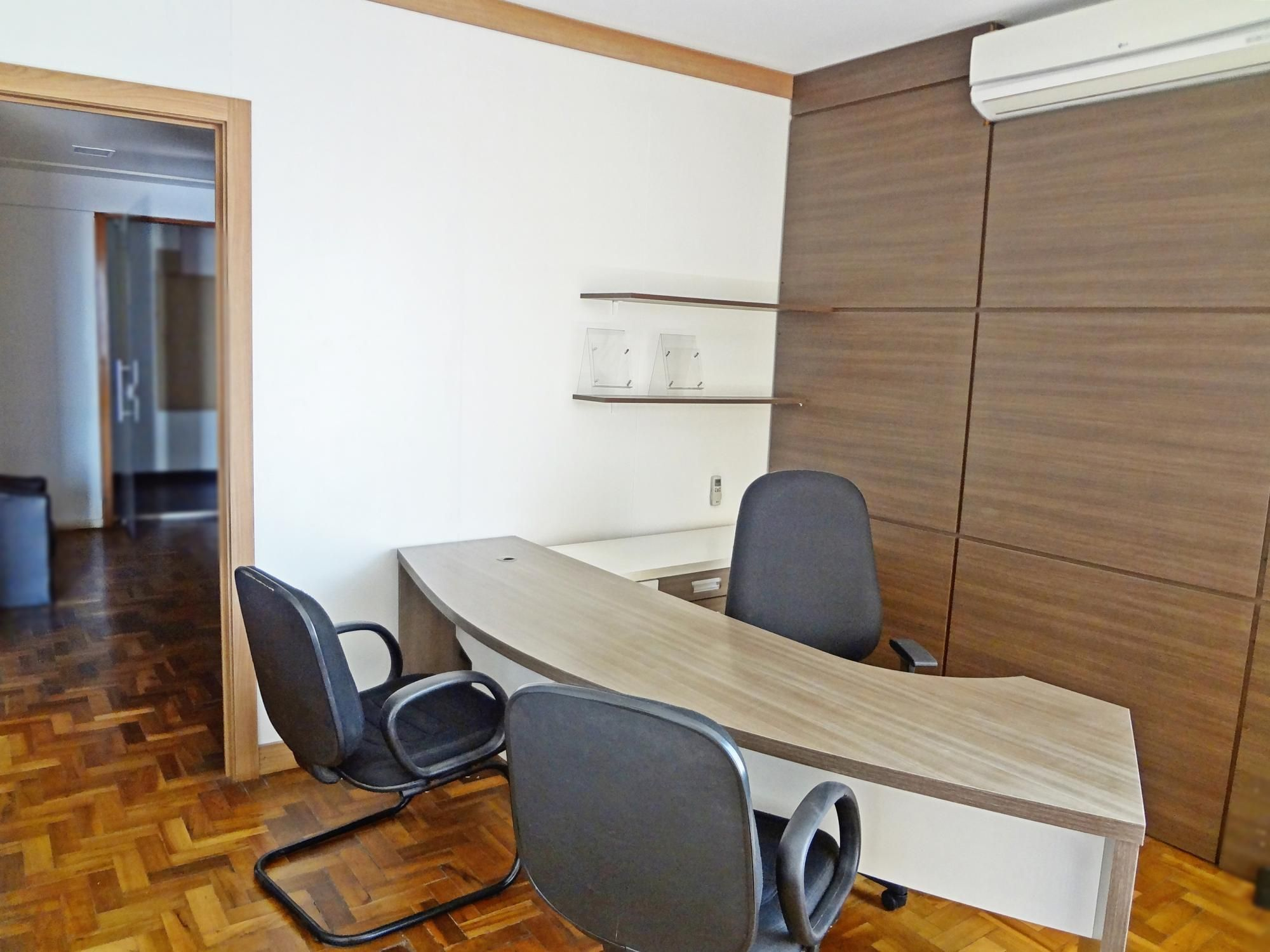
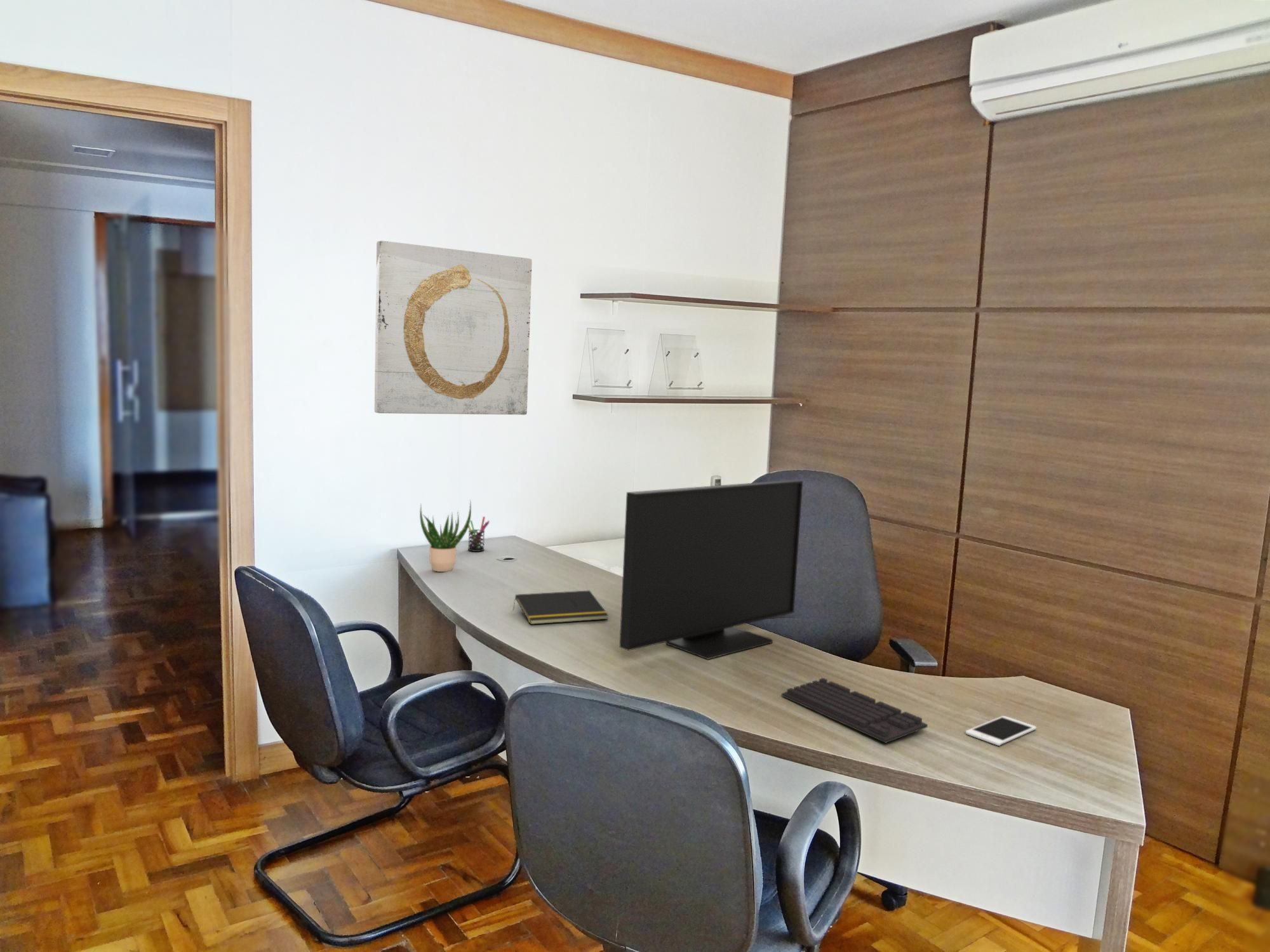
+ pen holder (476, 533)
+ notepad (561, 606)
+ computer monitor (724, 566)
+ wall art (455, 333)
+ keyboard (852, 708)
+ potted plant (444, 534)
+ cell phone (1001, 730)
